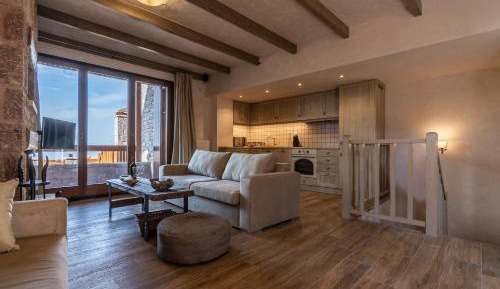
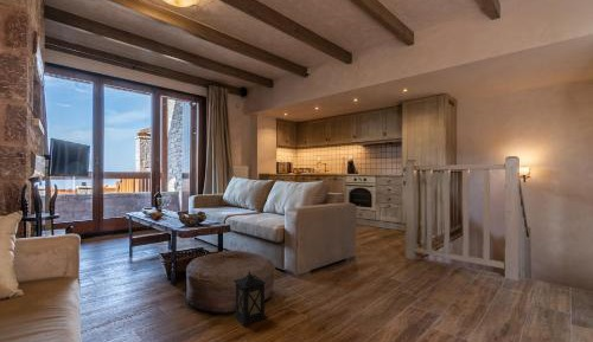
+ lantern (249, 293)
